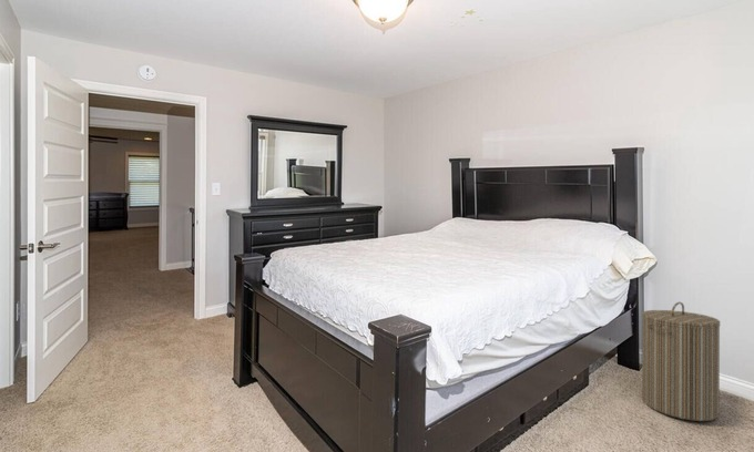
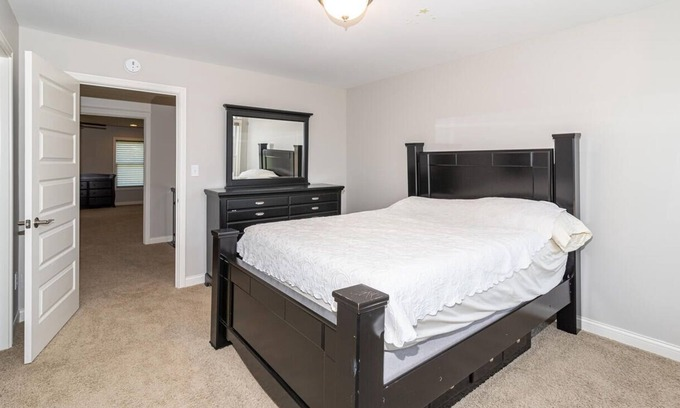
- laundry hamper (679, 353)
